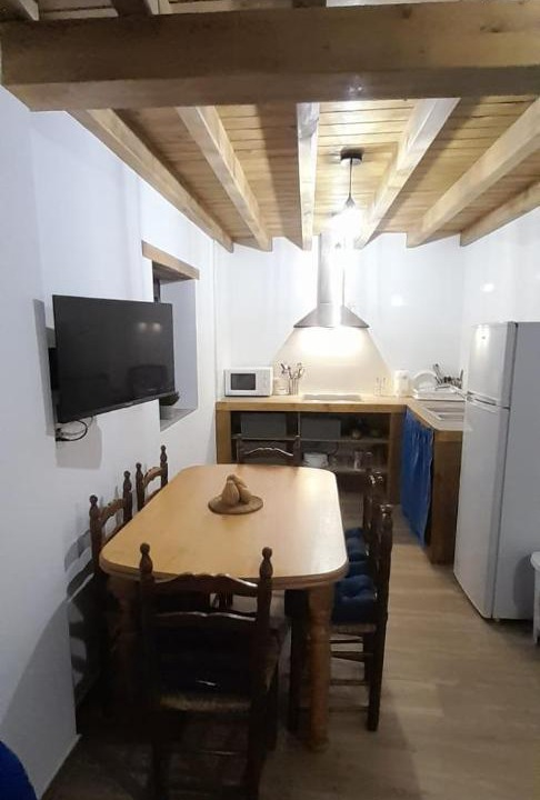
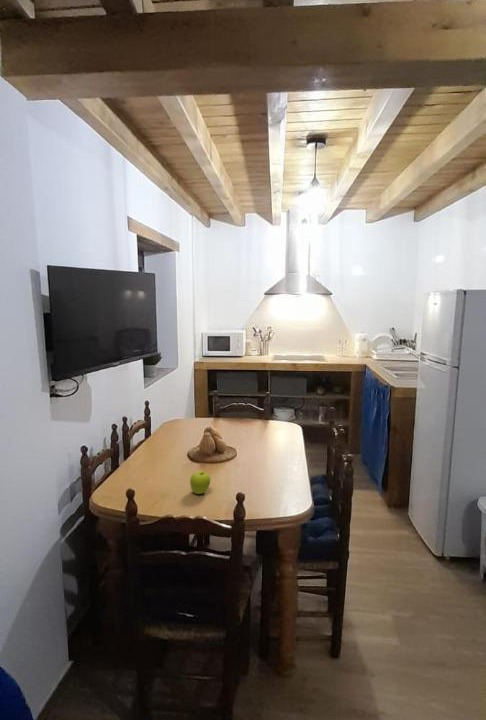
+ fruit (200, 482)
